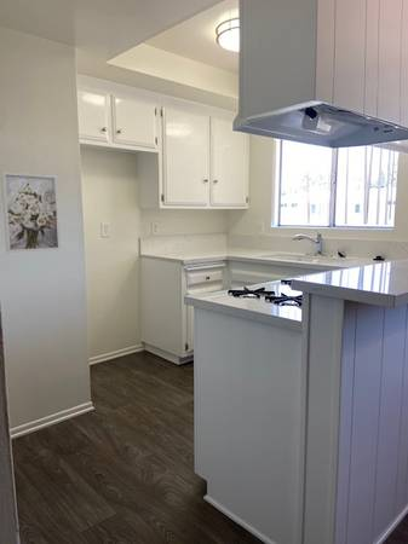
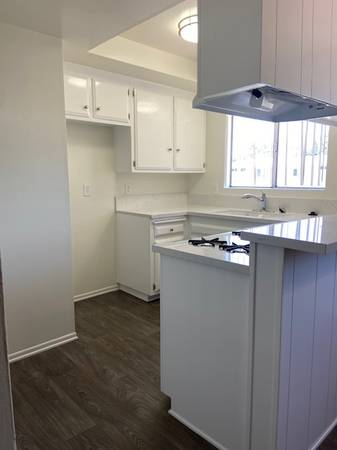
- wall art (31, 213)
